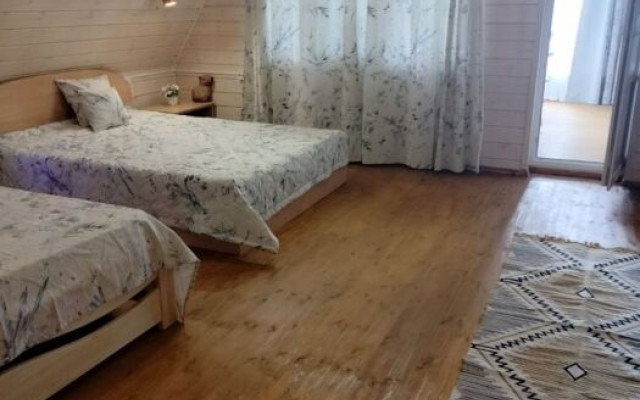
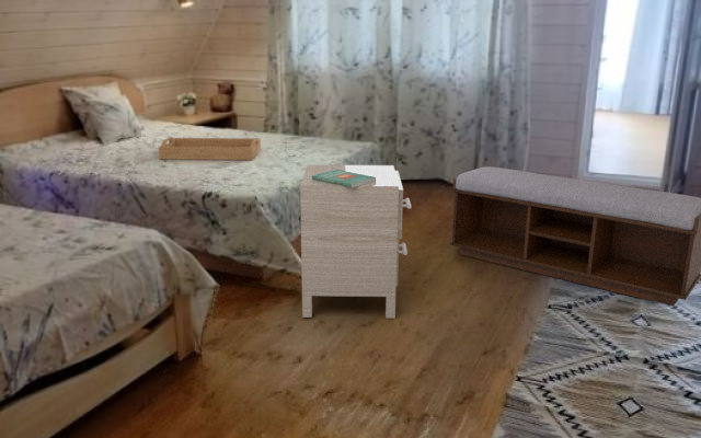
+ serving tray (211, 146)
+ bench (570, 227)
+ nightstand (357, 239)
+ book (344, 177)
